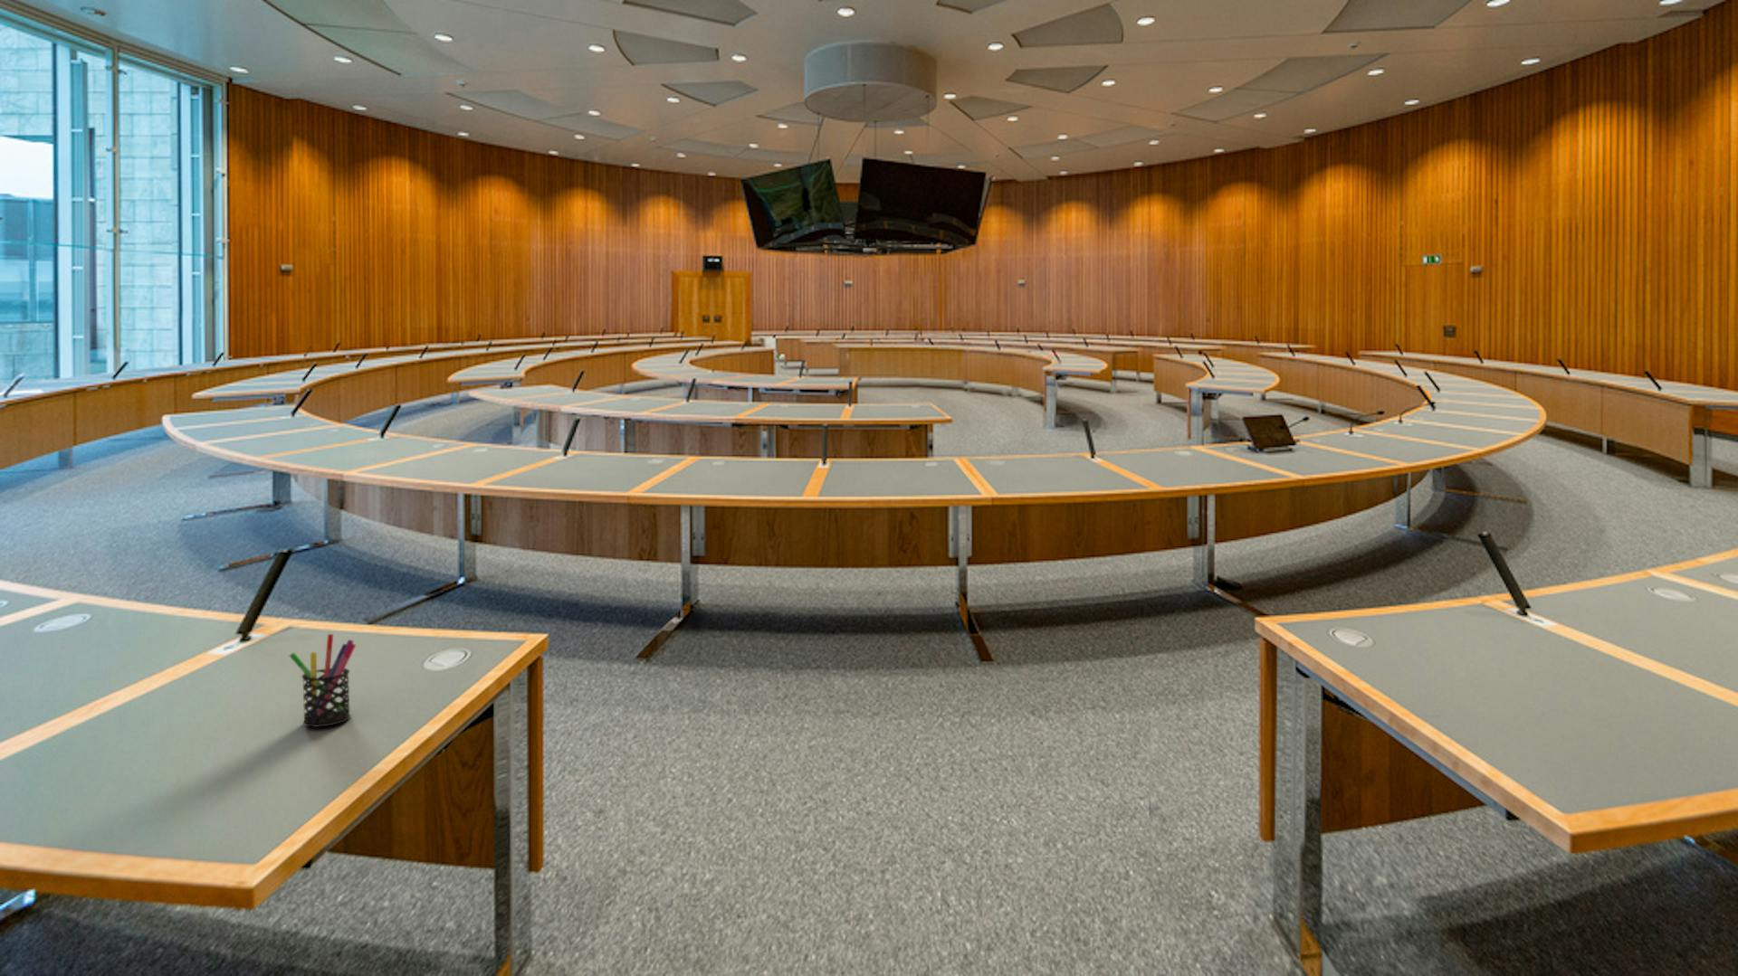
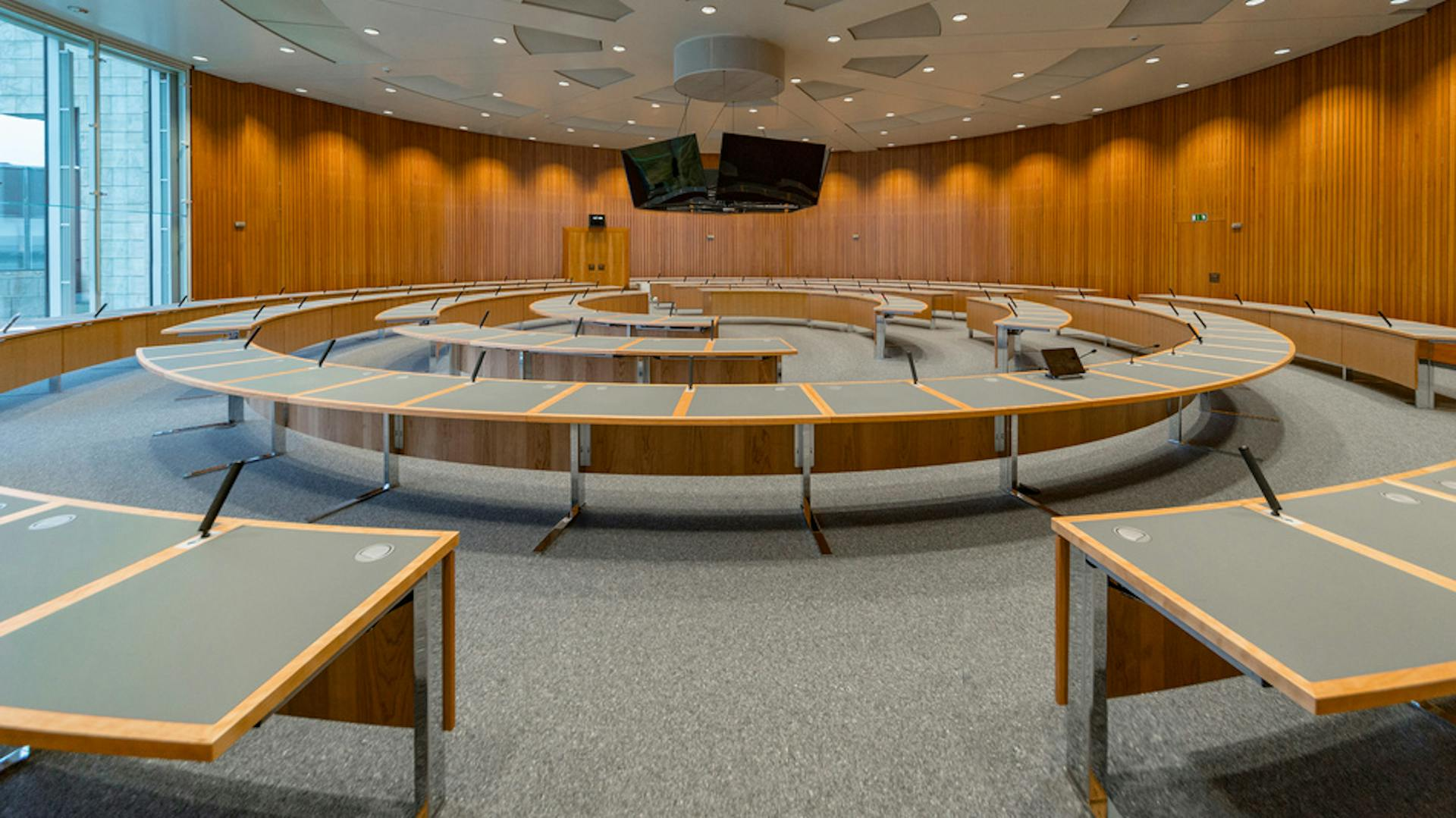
- pen holder (321, 679)
